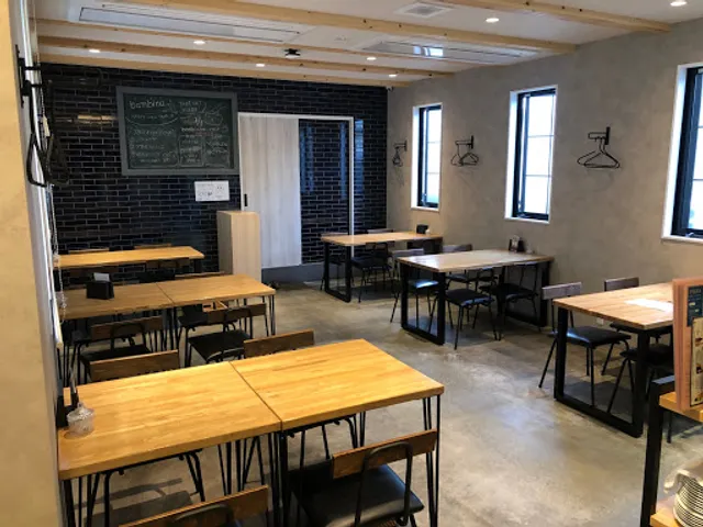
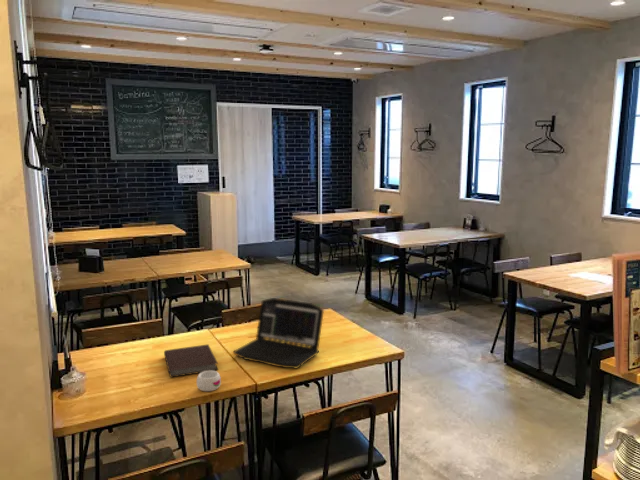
+ notebook (190, 359)
+ laptop (278, 330)
+ mug (210, 379)
